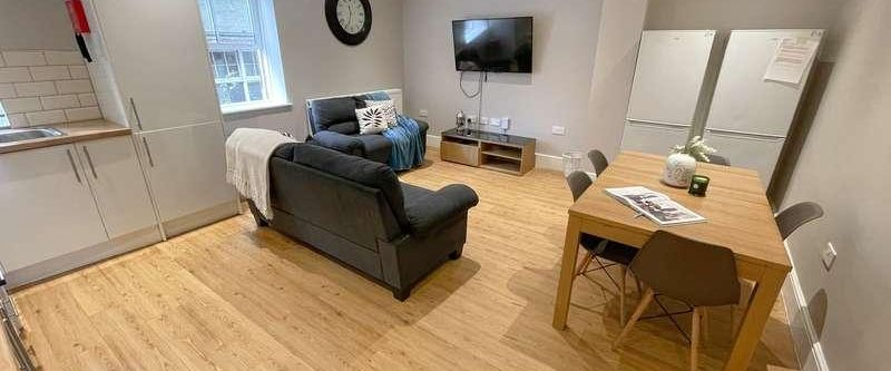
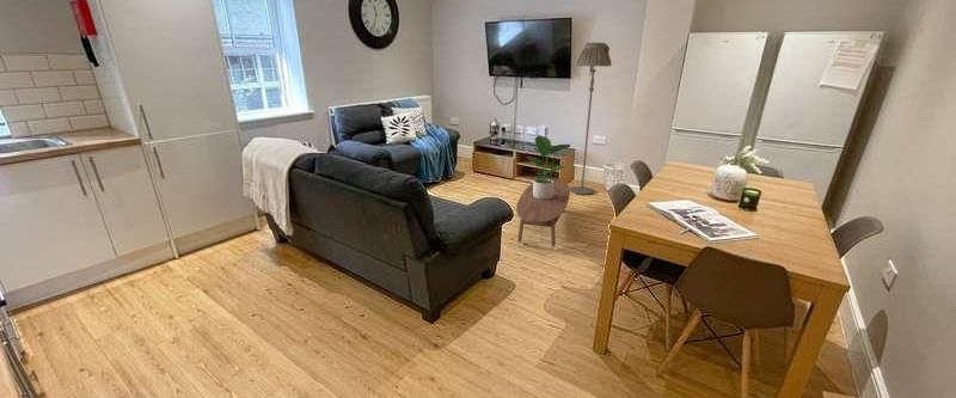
+ potted plant (544, 170)
+ floor lamp (588, 121)
+ coffee table (544, 210)
